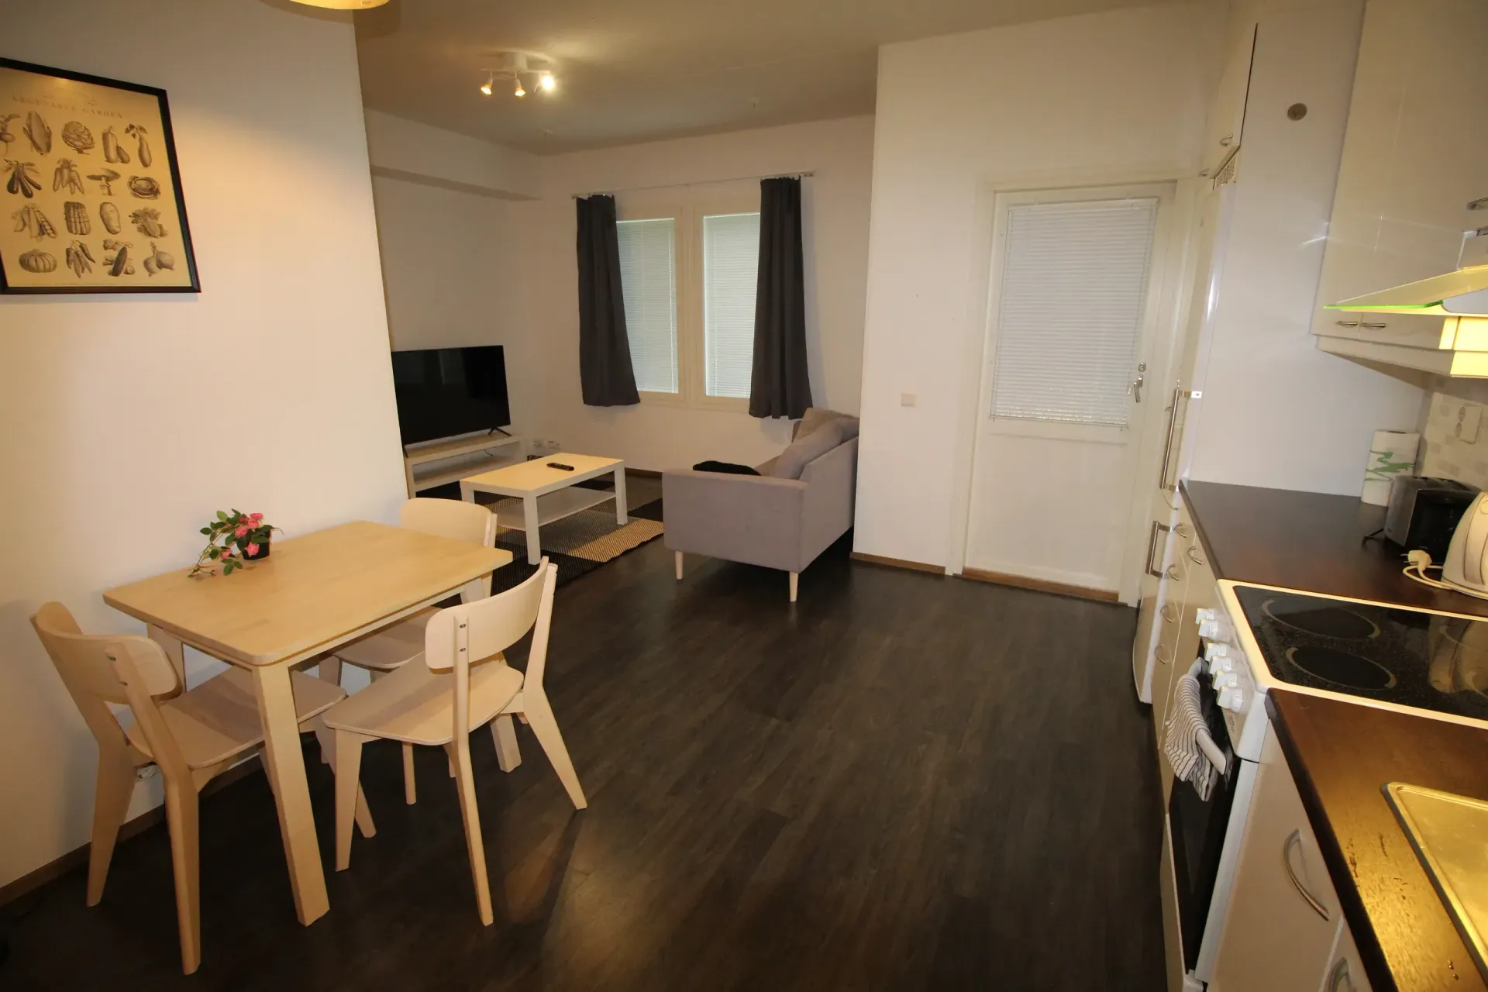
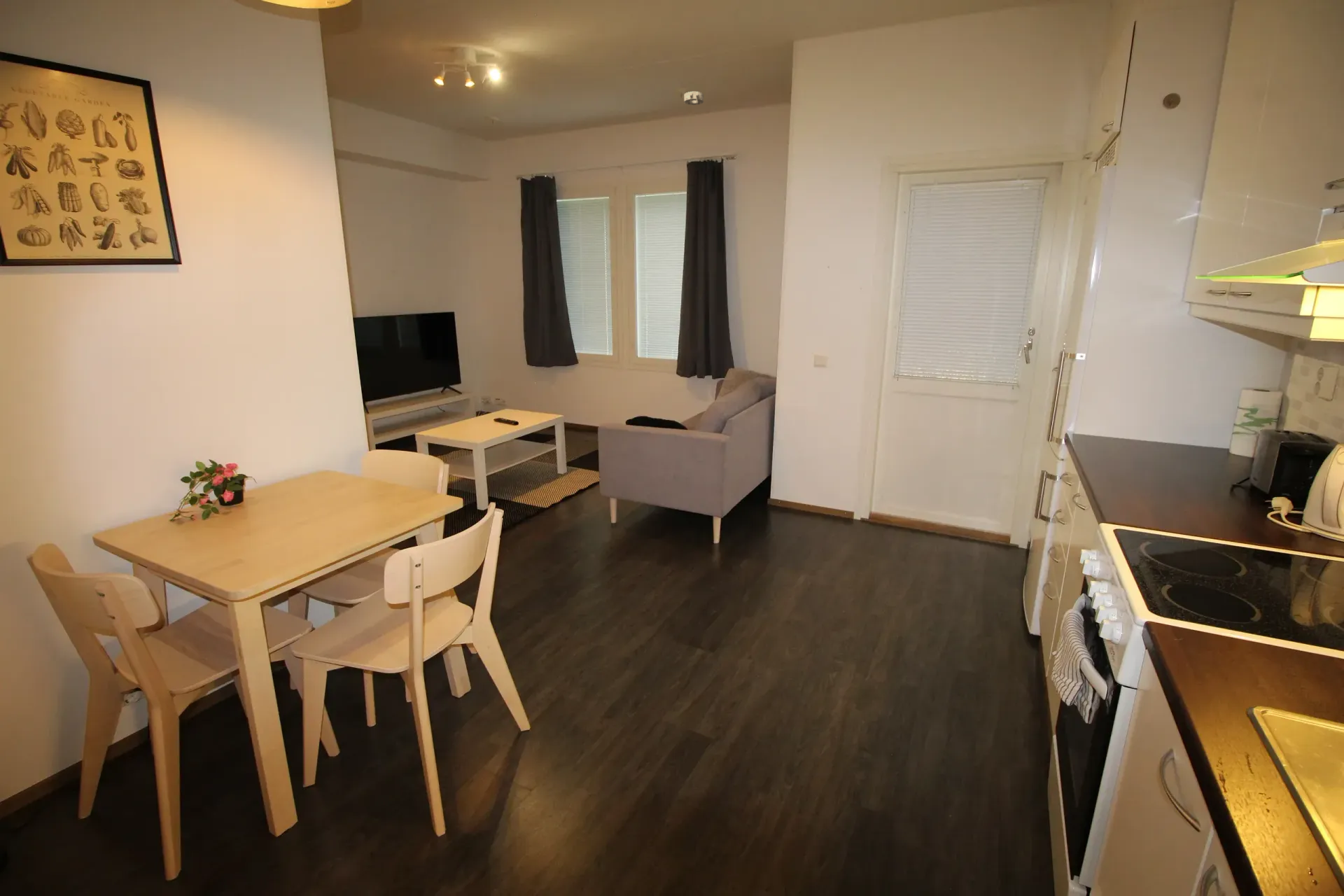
+ smoke detector (694, 97)
